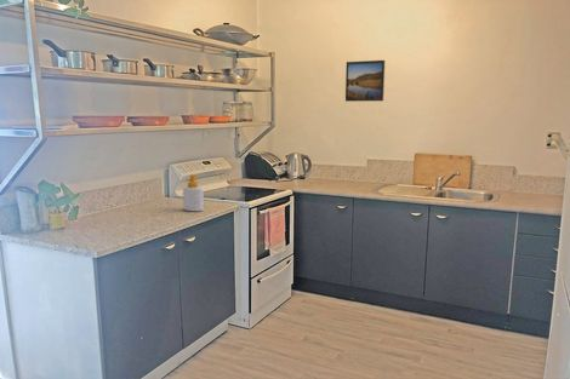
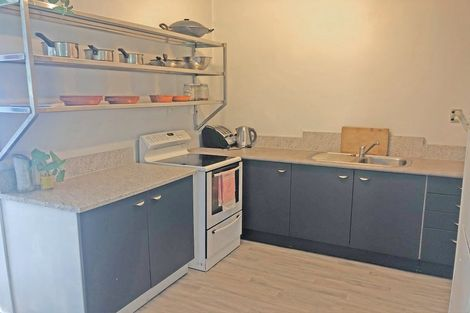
- soap bottle (193, 191)
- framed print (364, 81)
